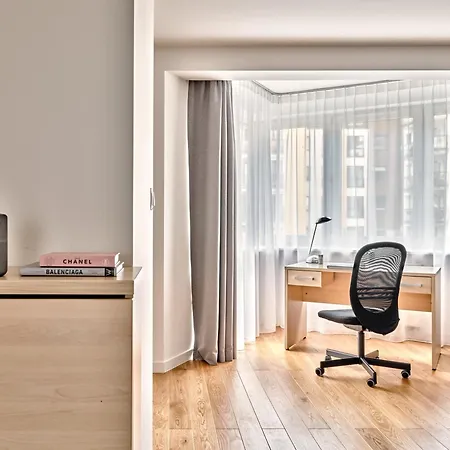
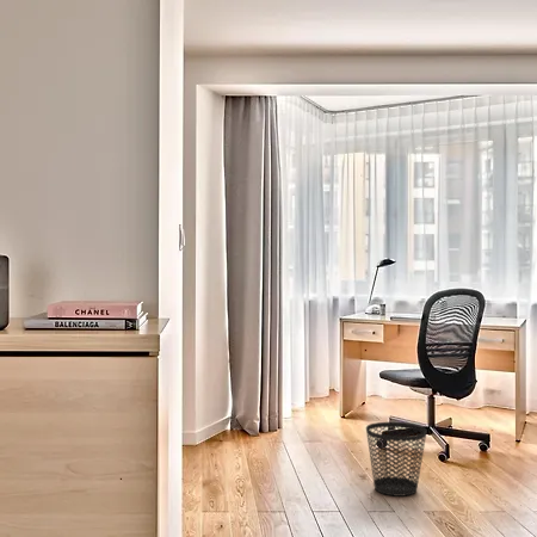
+ wastebasket (395, 458)
